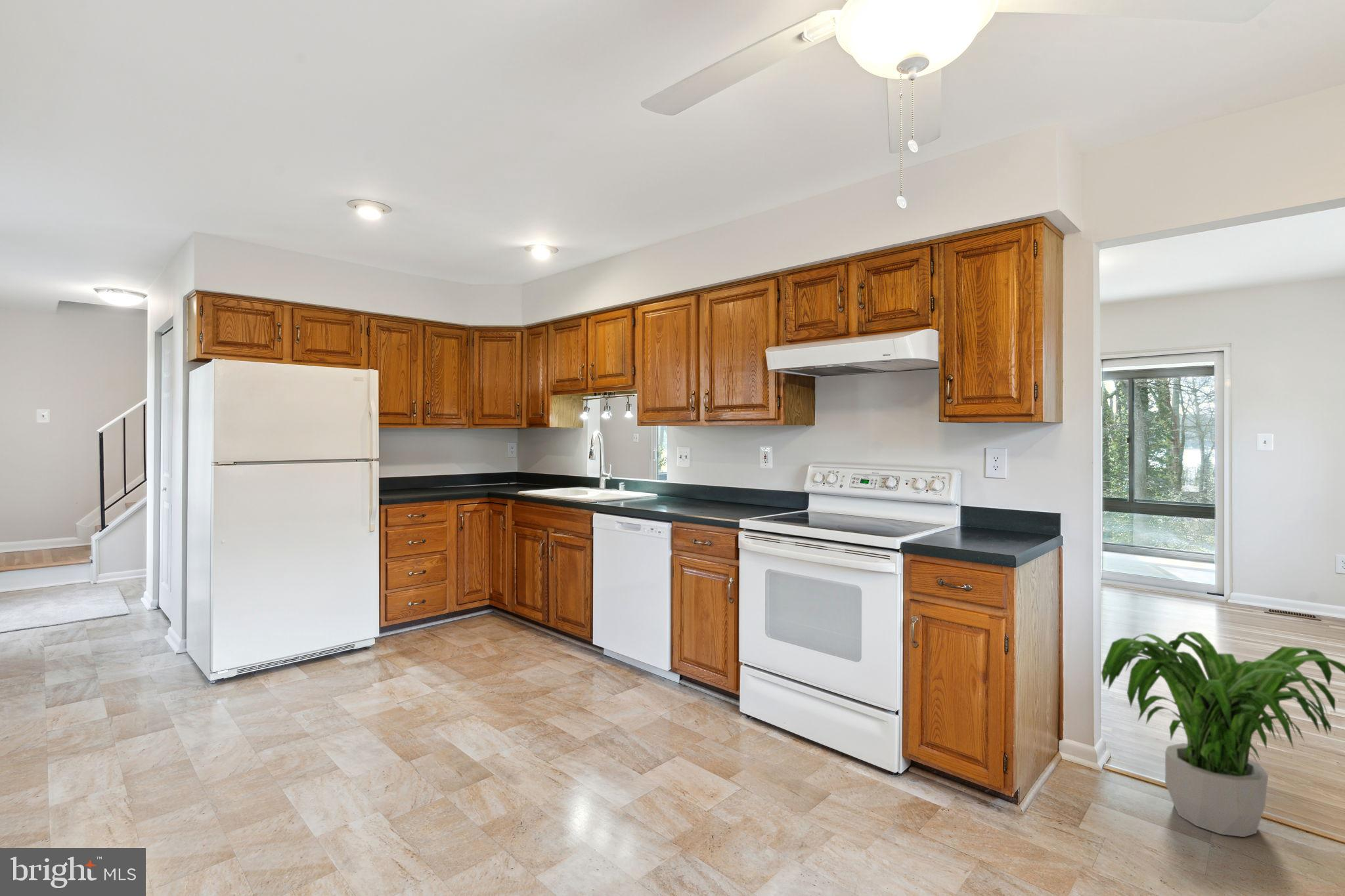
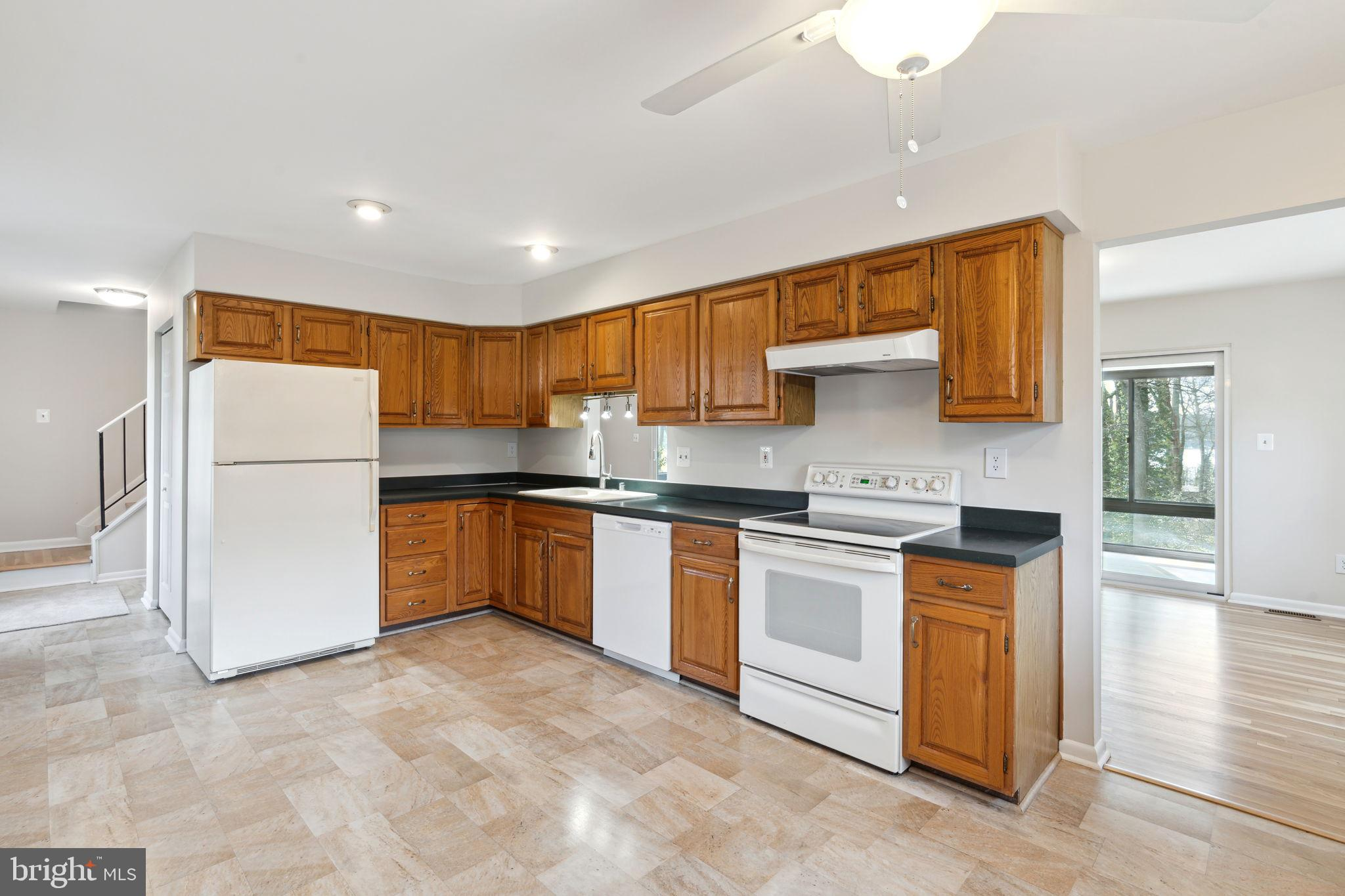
- potted plant (1224, 732)
